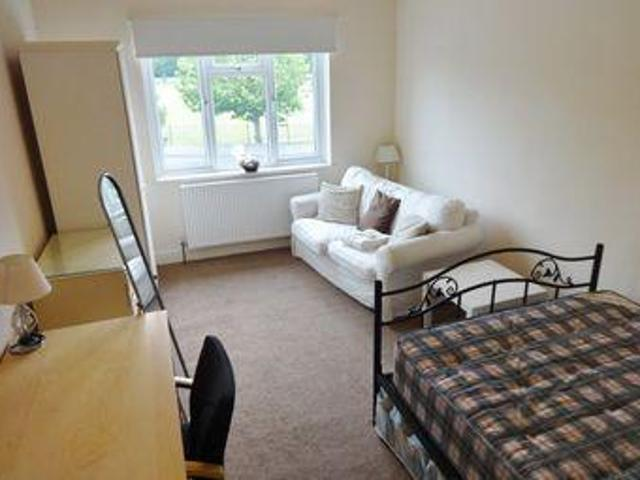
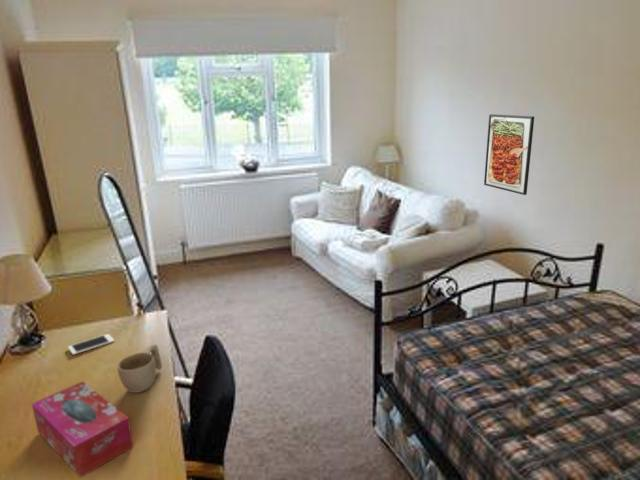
+ cup (143, 369)
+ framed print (507, 153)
+ cell phone (91, 343)
+ tissue box (81, 424)
